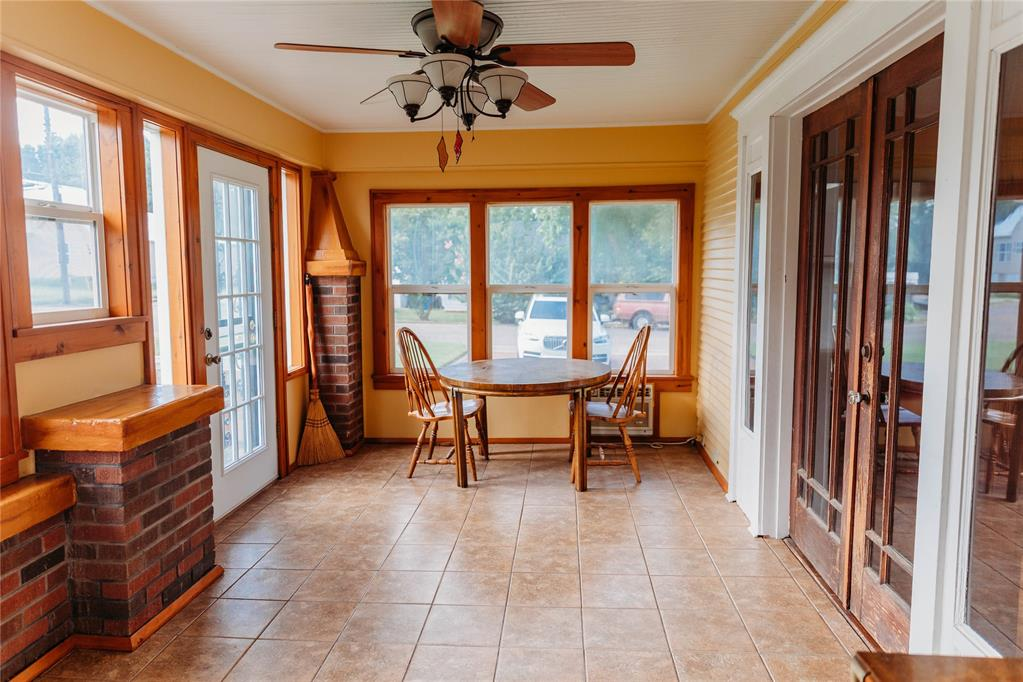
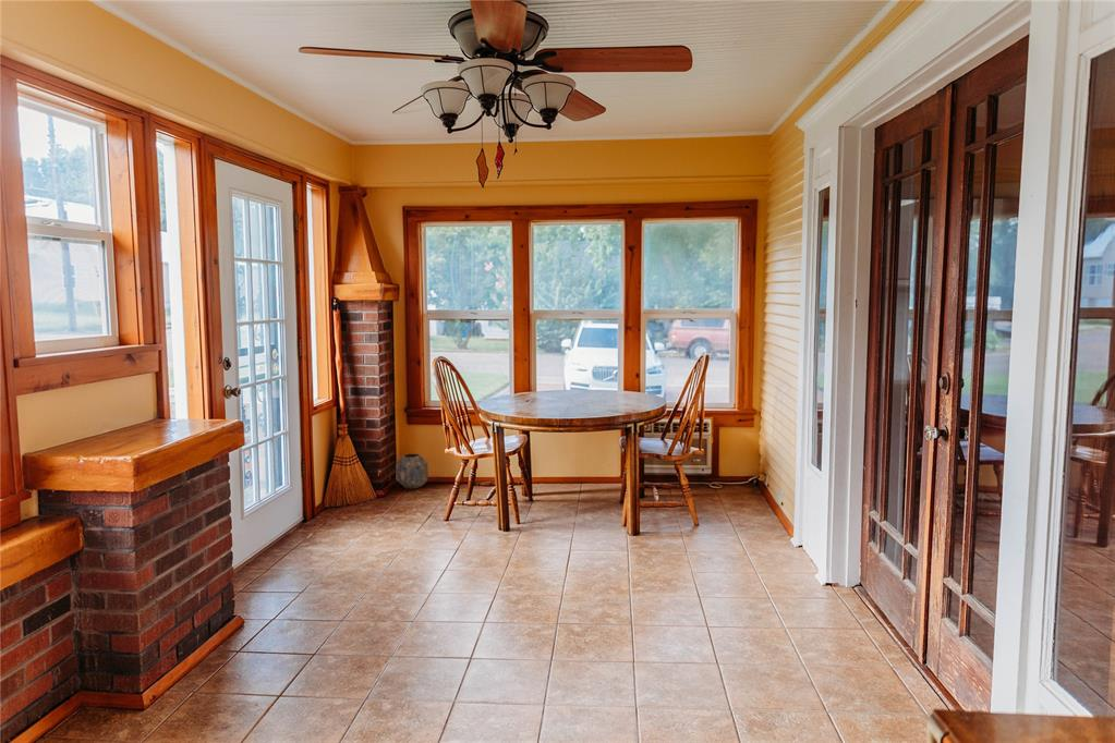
+ planter (412, 471)
